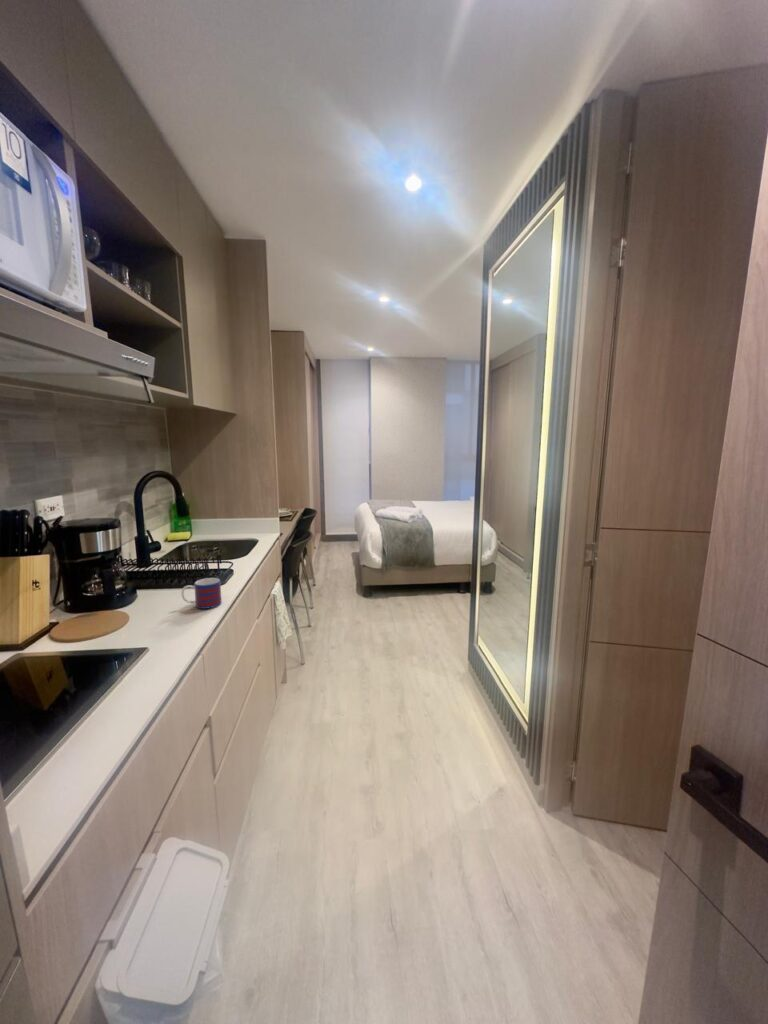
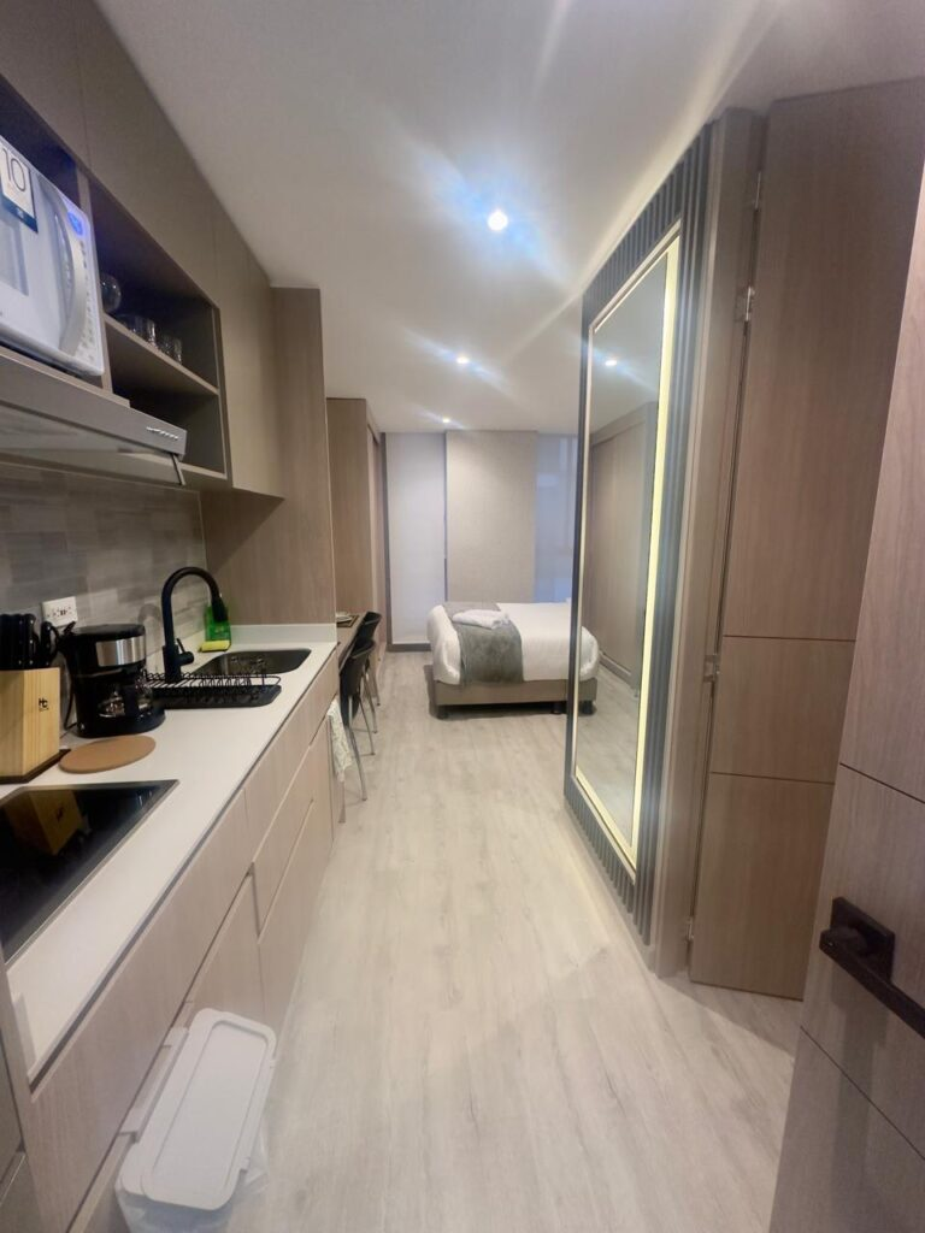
- mug (201, 593)
